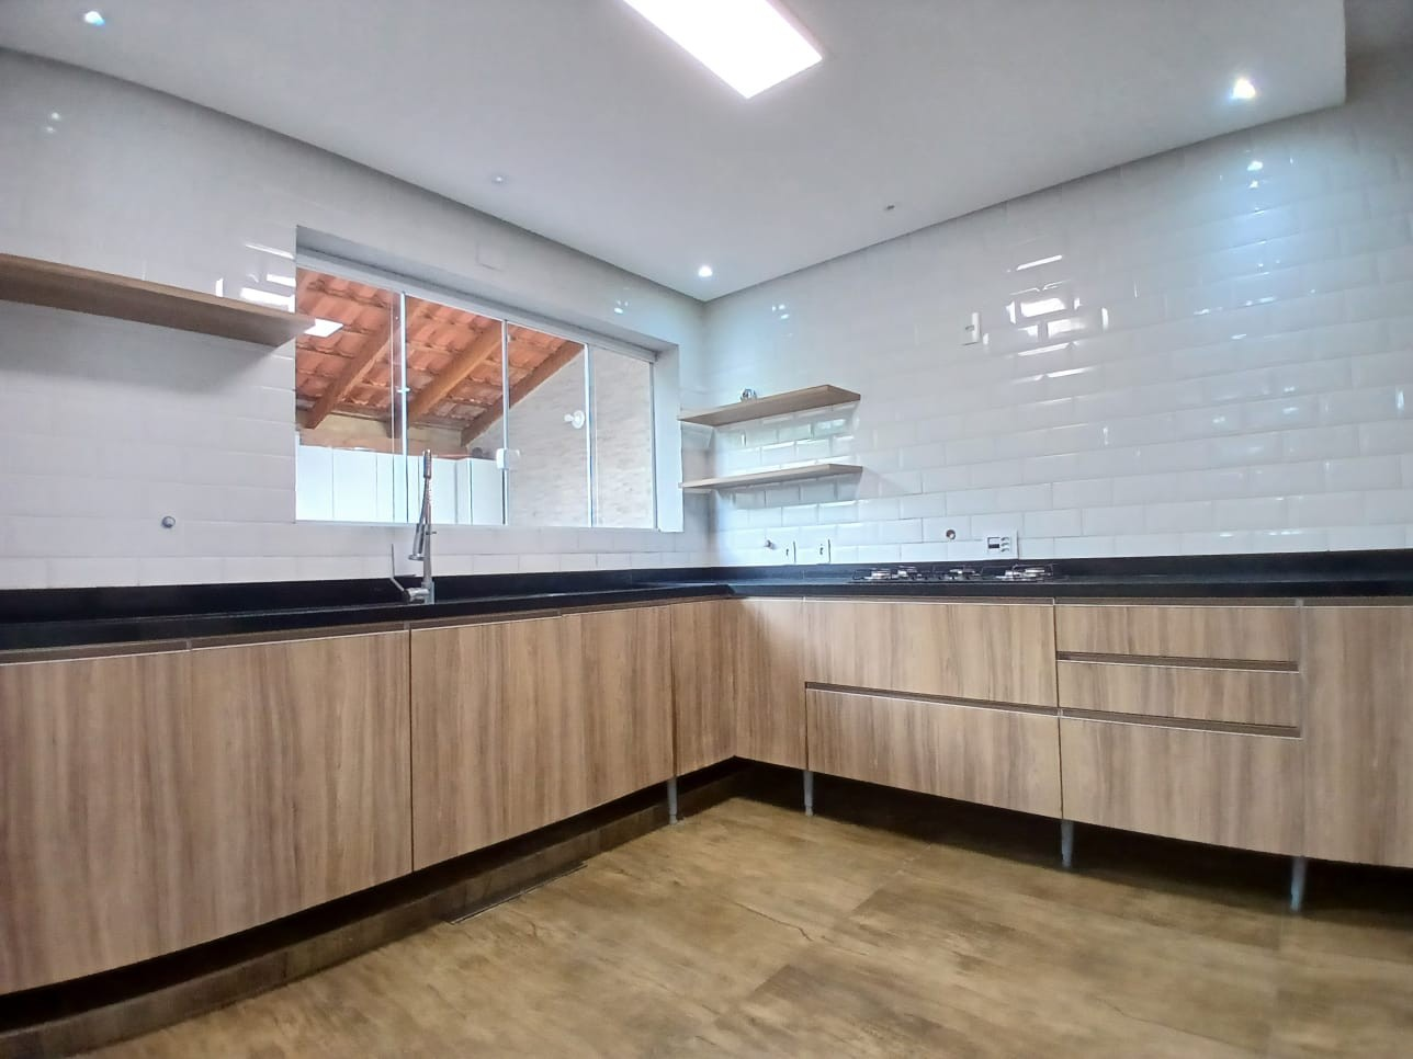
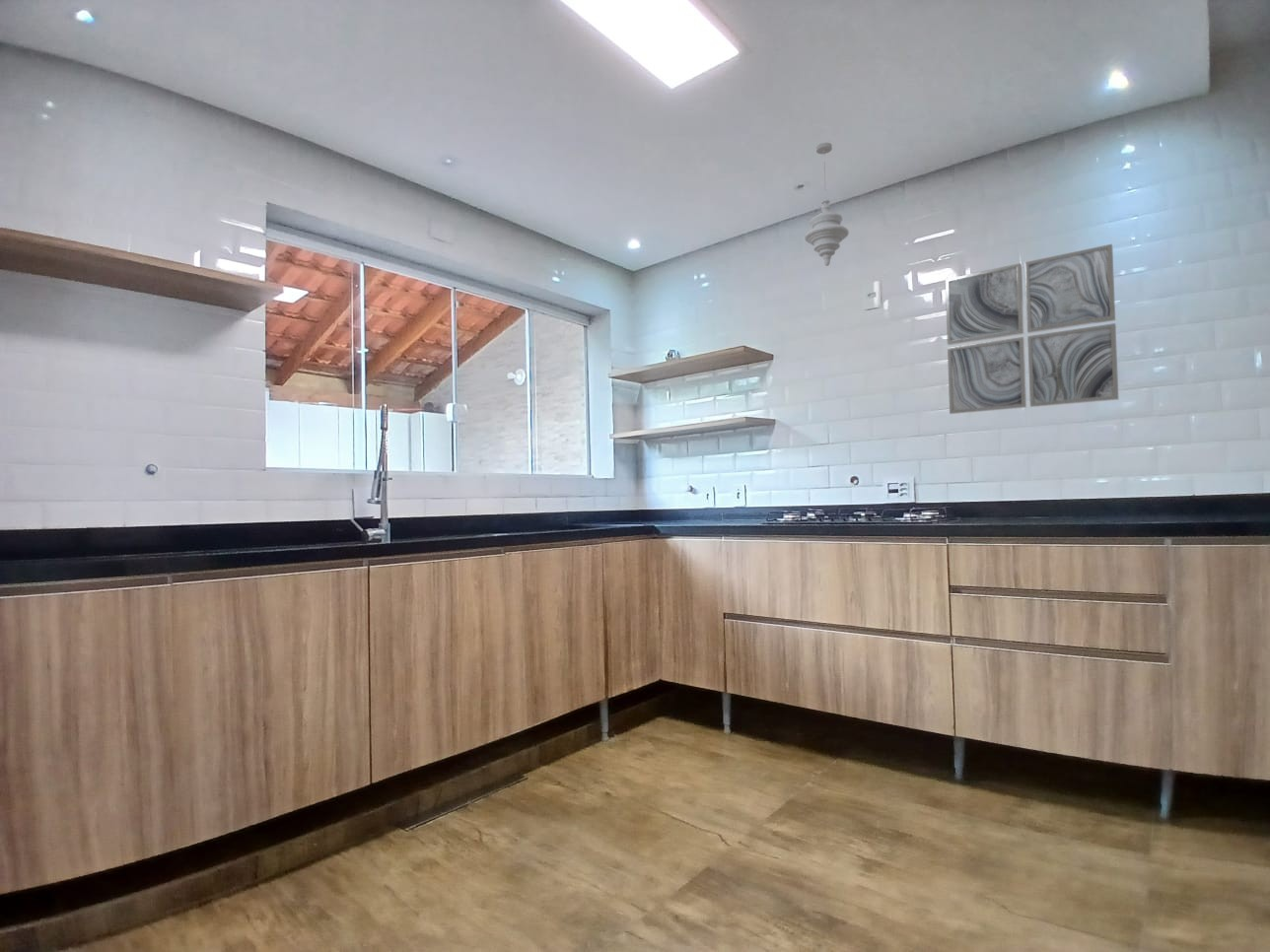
+ pendant light (825, 206)
+ wall art (1023, 333)
